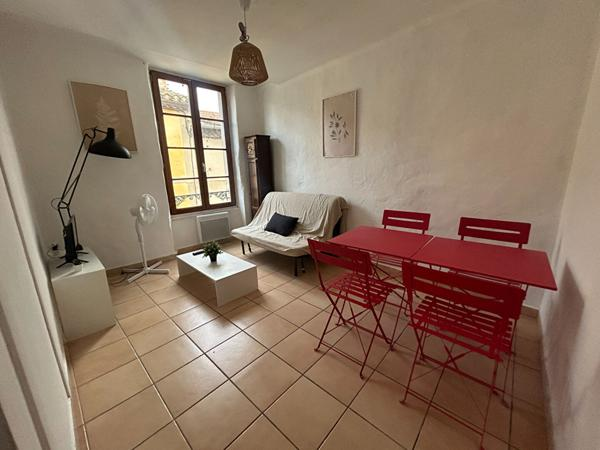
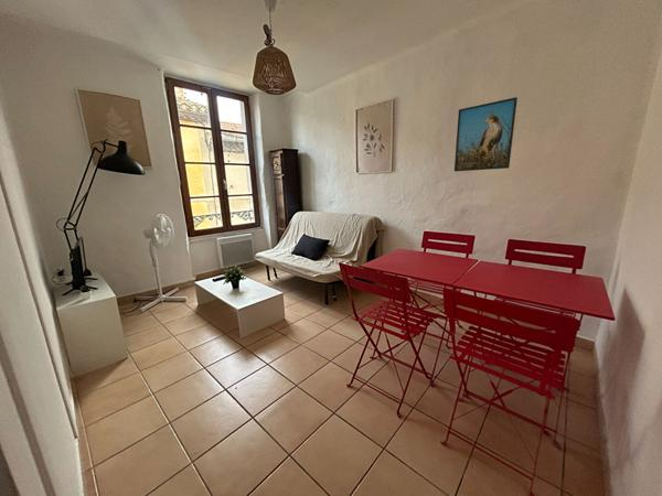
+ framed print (482, 137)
